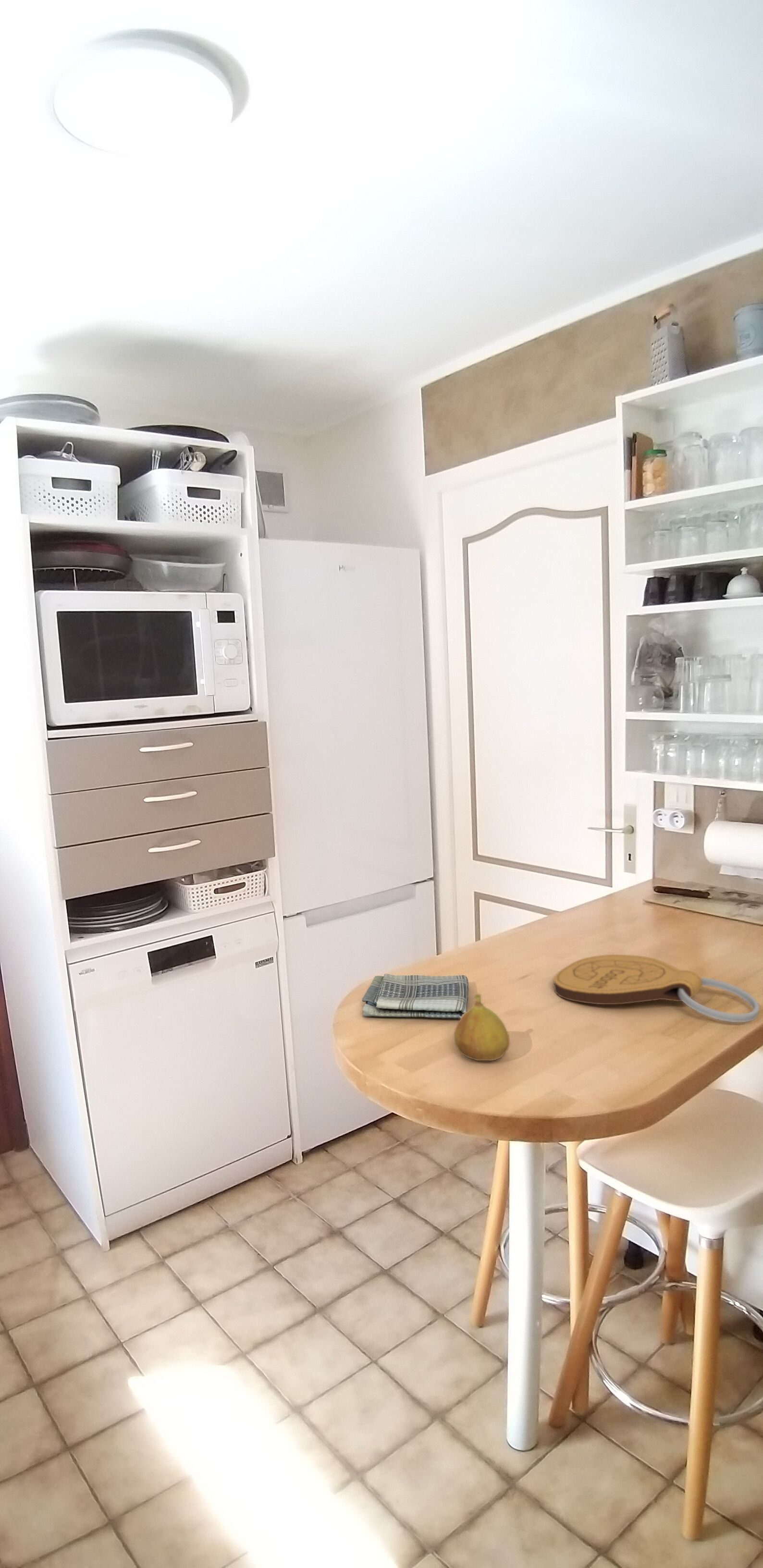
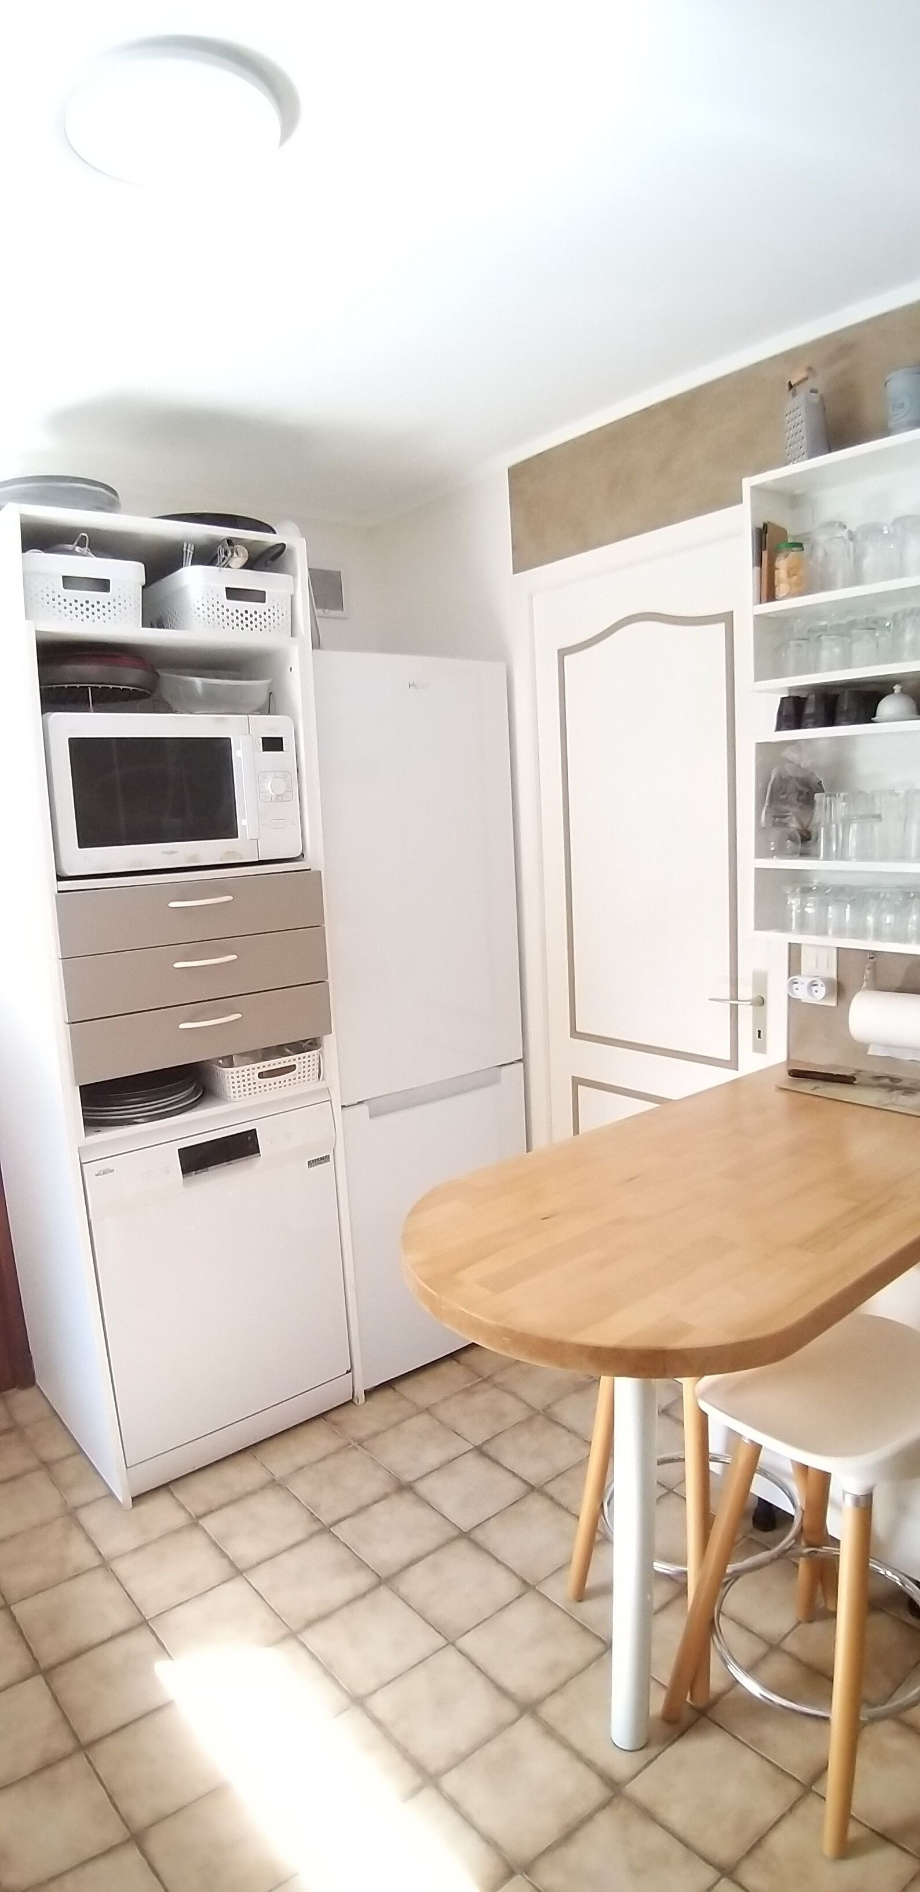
- key chain (654, 983)
- dish towel (416, 992)
- fruit (481, 1025)
